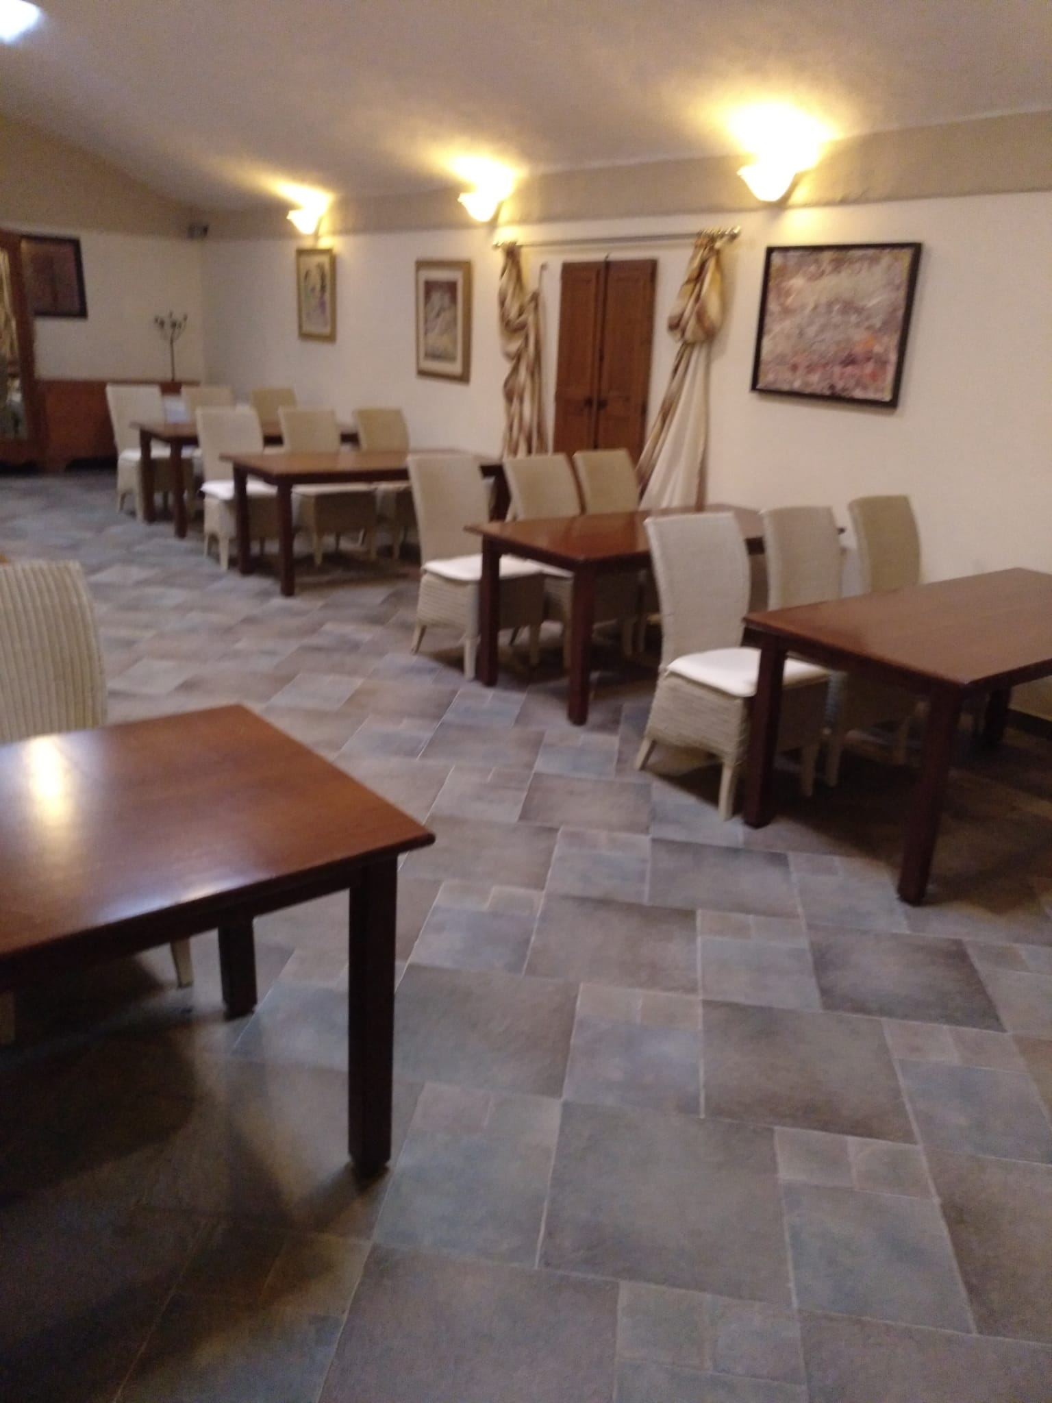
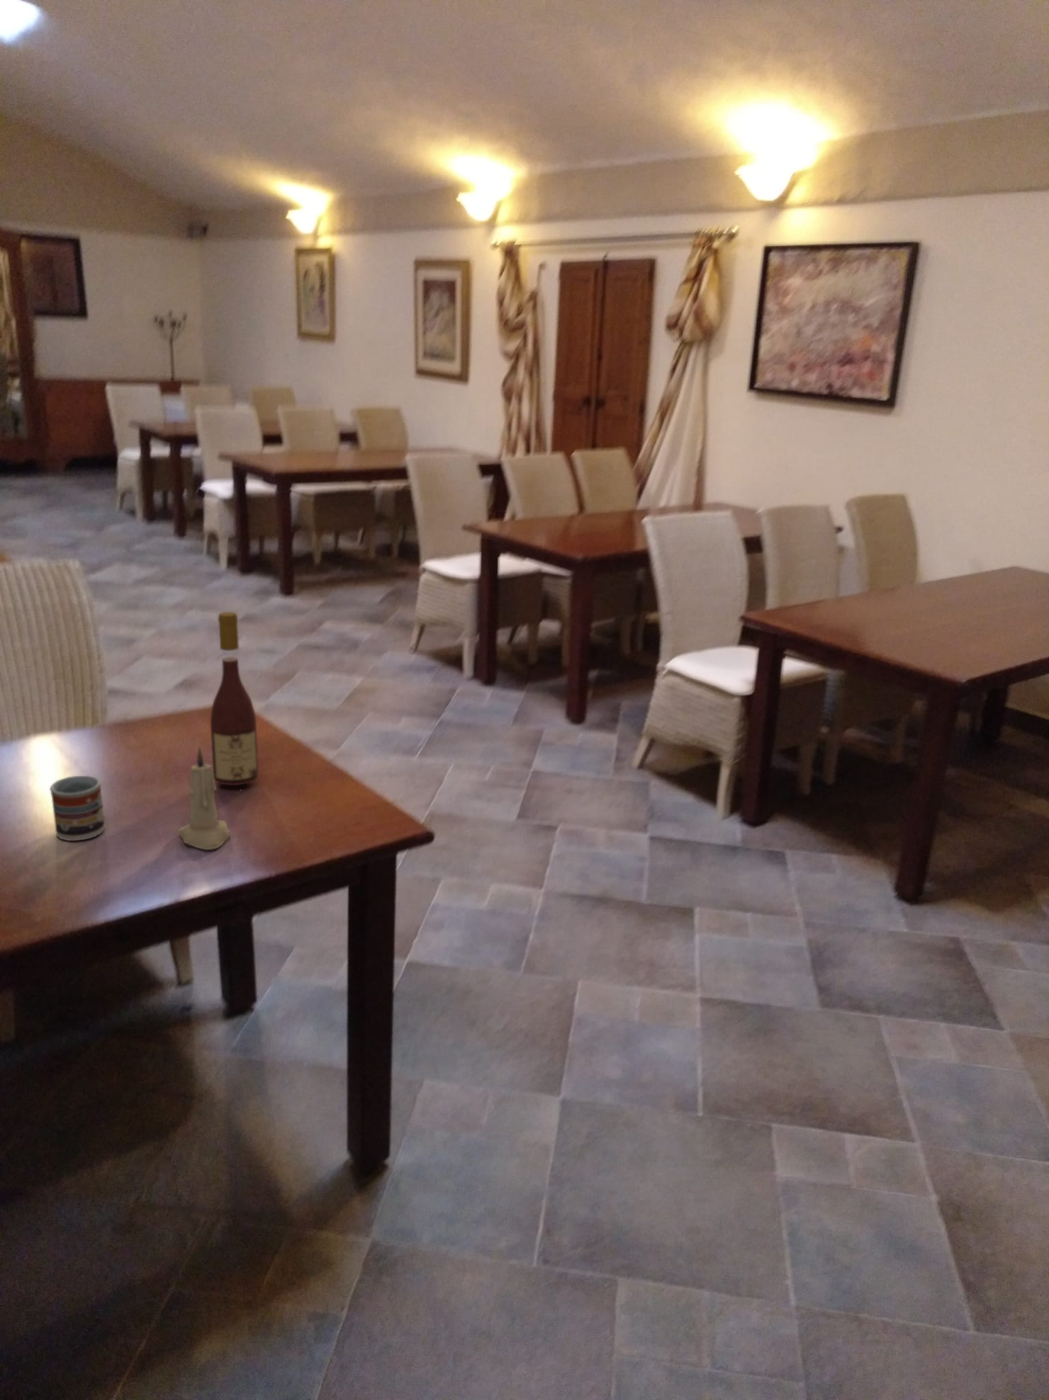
+ candle (203, 793)
+ wine bottle (232, 699)
+ cup (79, 804)
